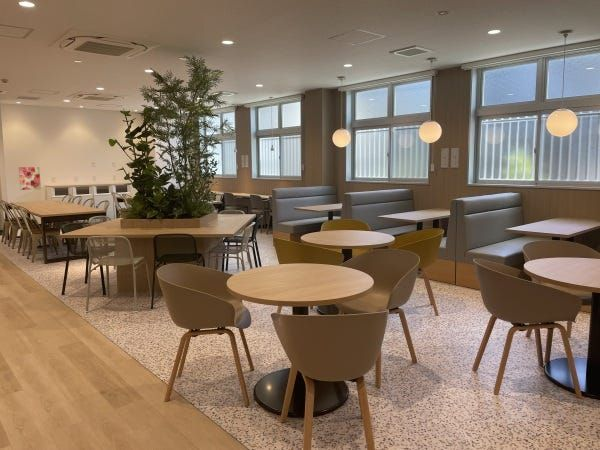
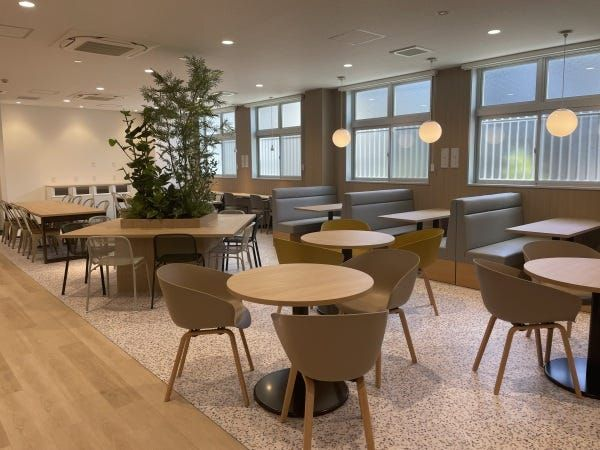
- wall art (29, 178)
